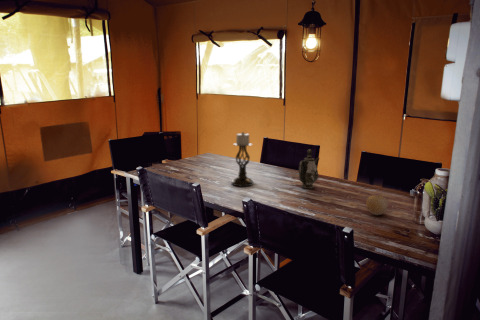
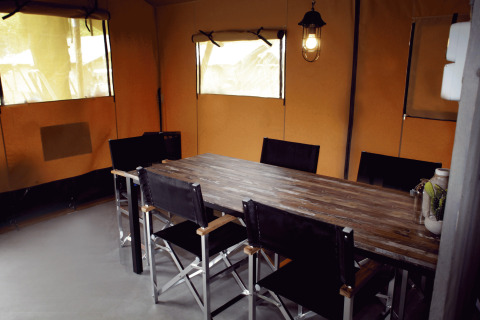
- teapot (309, 168)
- candle holder (243, 158)
- fruit (377, 205)
